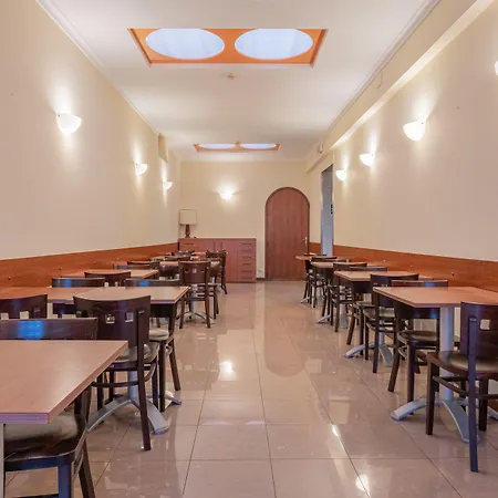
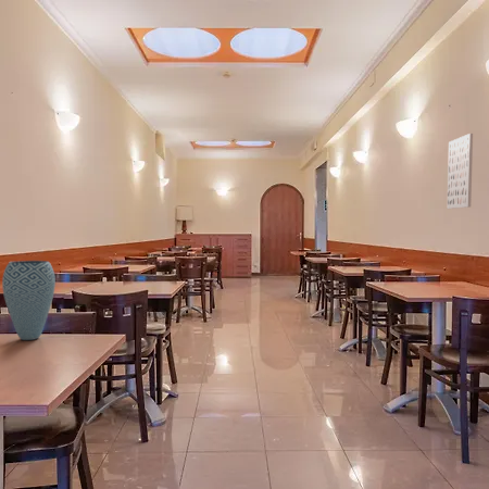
+ vase (29, 300)
+ wall art (459, 173)
